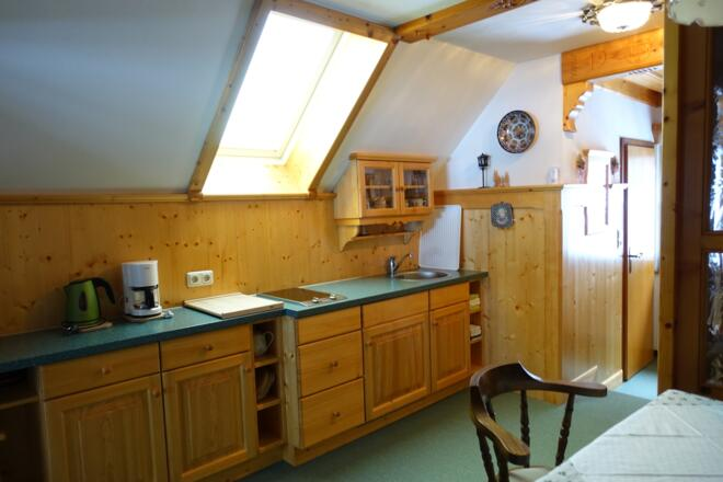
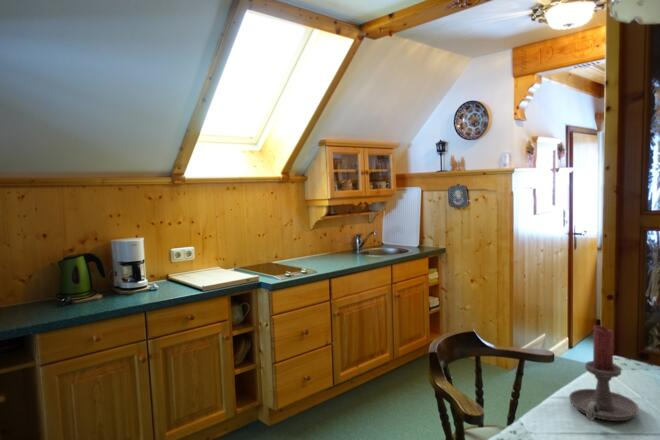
+ candle holder (600, 370)
